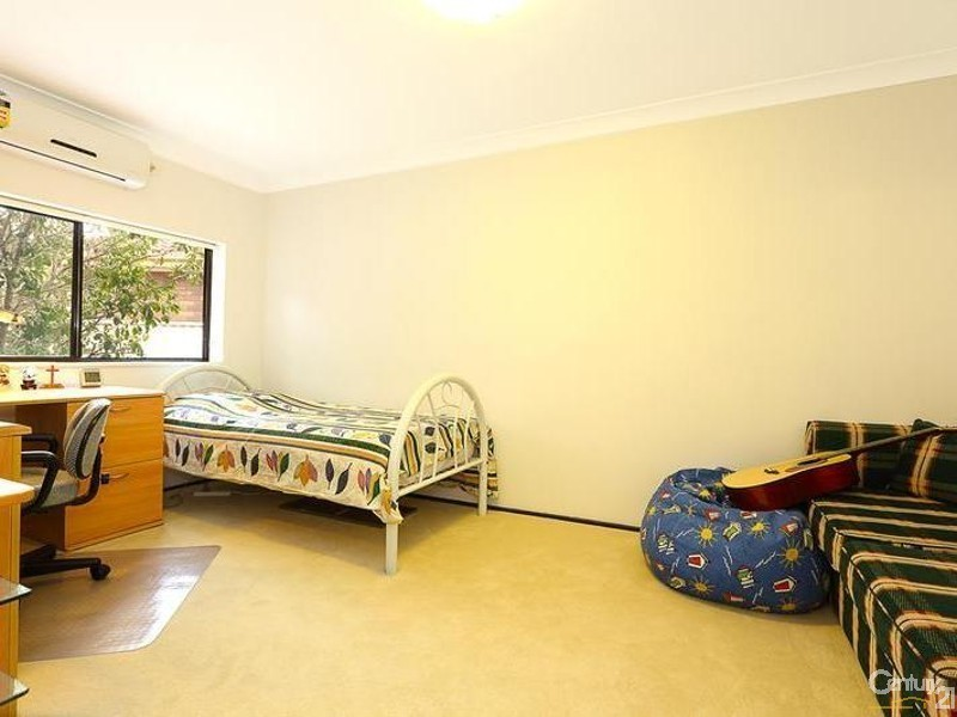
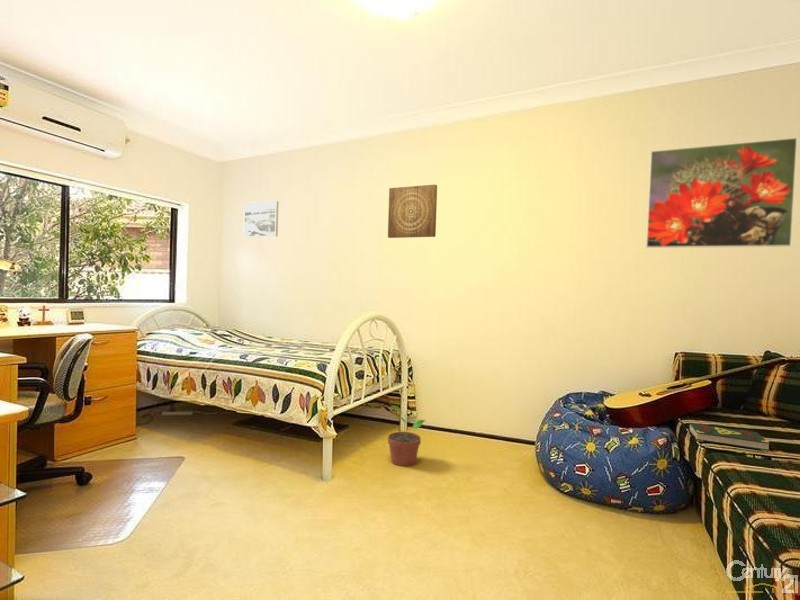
+ potted plant (404, 433)
+ wall art (411, 212)
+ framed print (716, 196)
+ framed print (260, 219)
+ book (726, 435)
